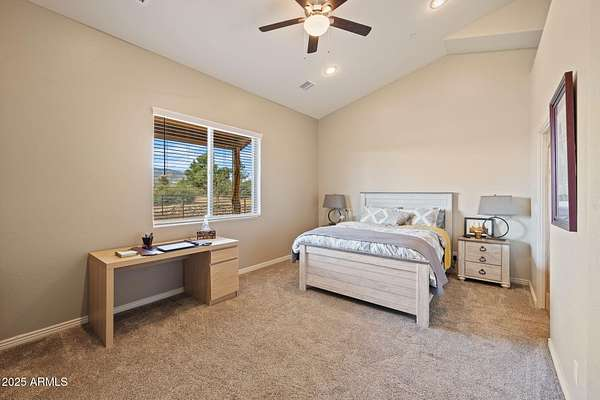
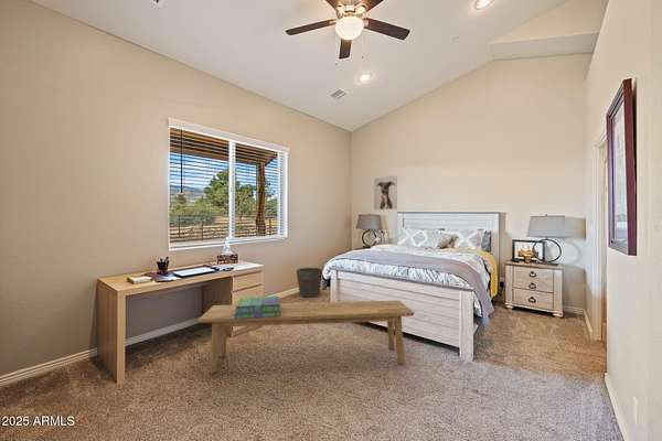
+ bench (309, 323)
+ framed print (385, 193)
+ stack of books (258, 305)
+ waste bin (309, 282)
